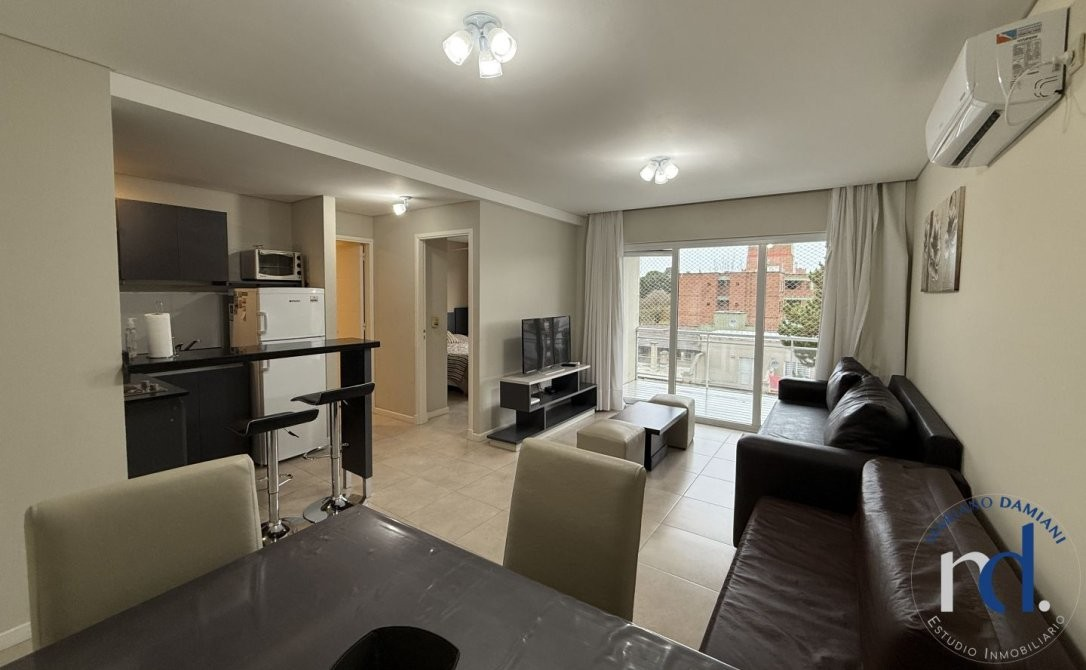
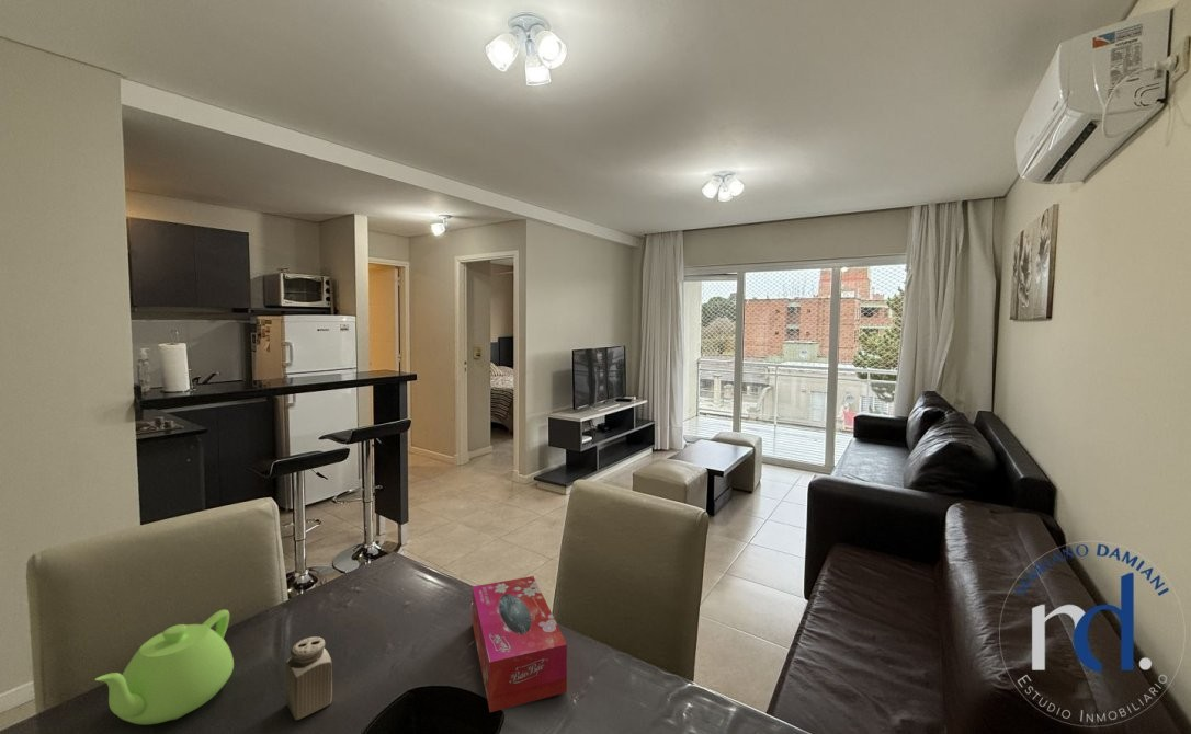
+ tissue box (514, 633)
+ teapot (171, 667)
+ salt shaker (308, 673)
